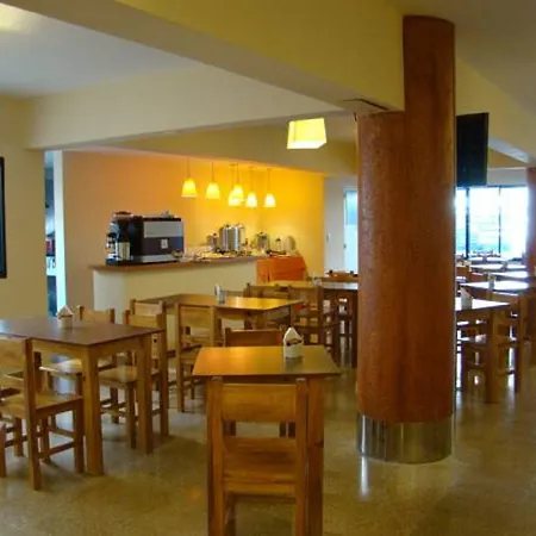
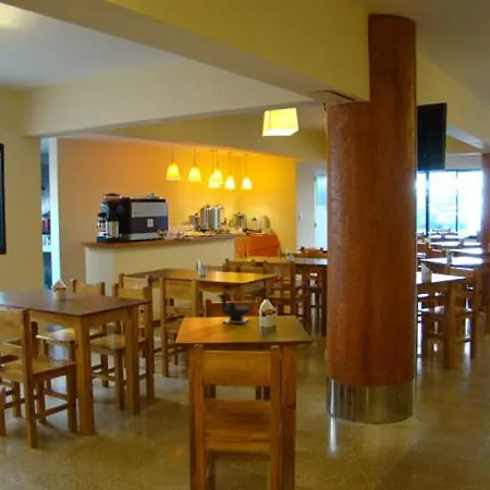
+ teapot (232, 307)
